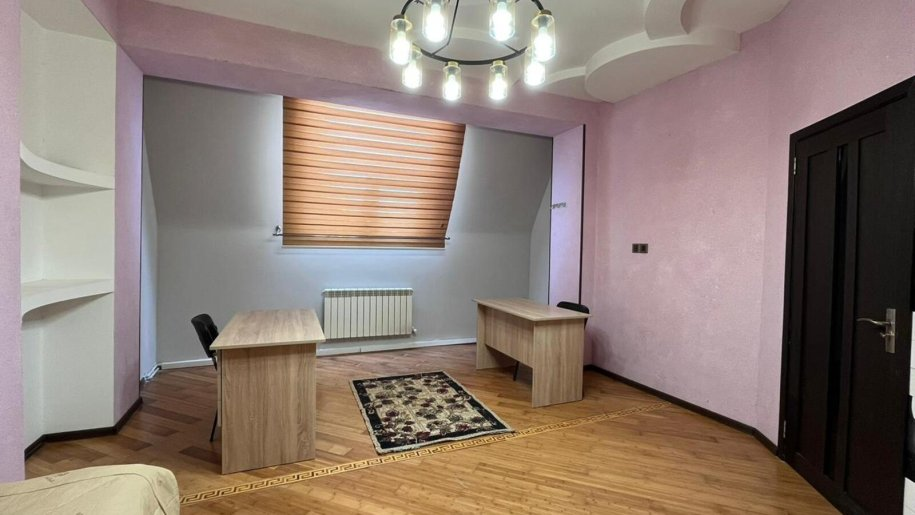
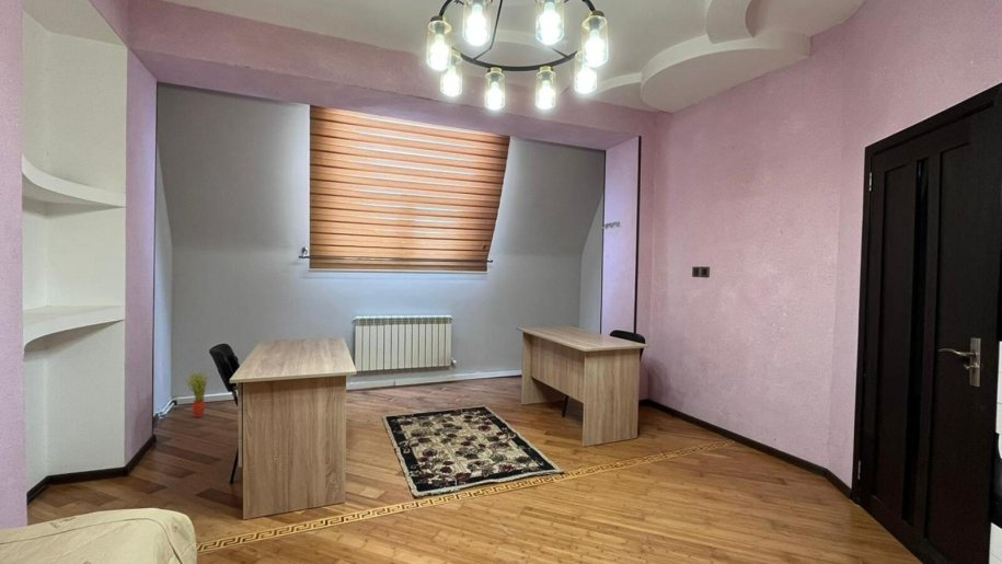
+ potted plant (197, 393)
